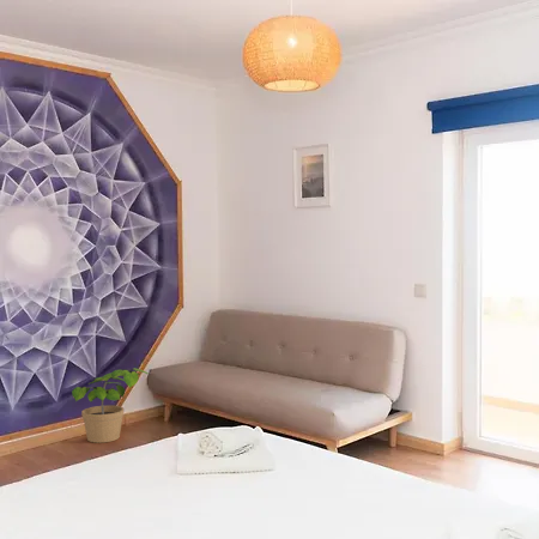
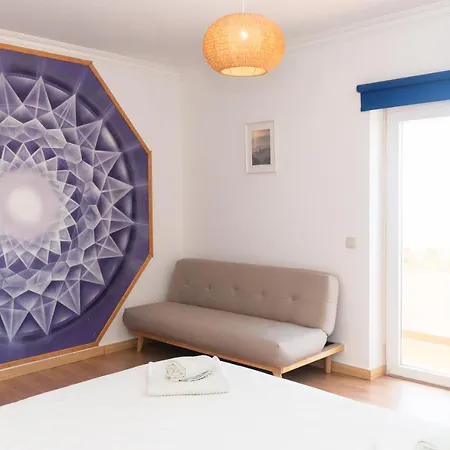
- potted plant (109, 406)
